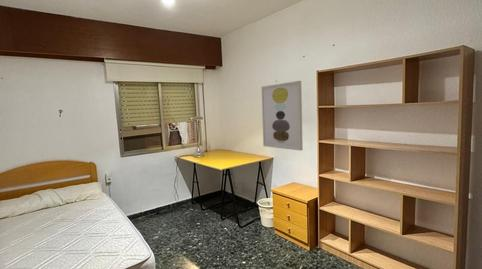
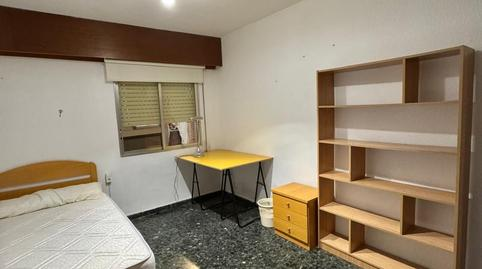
- wall art (280, 116)
